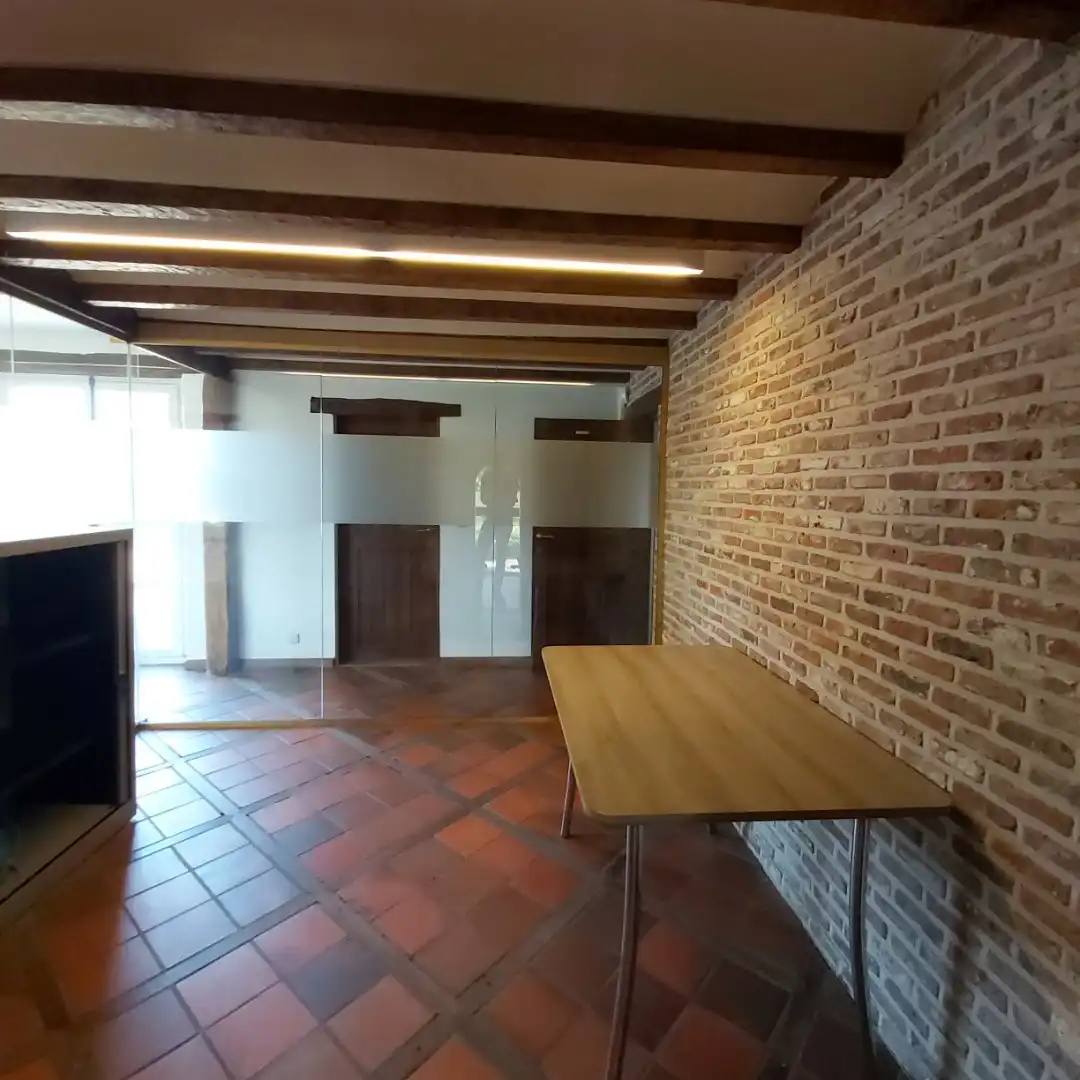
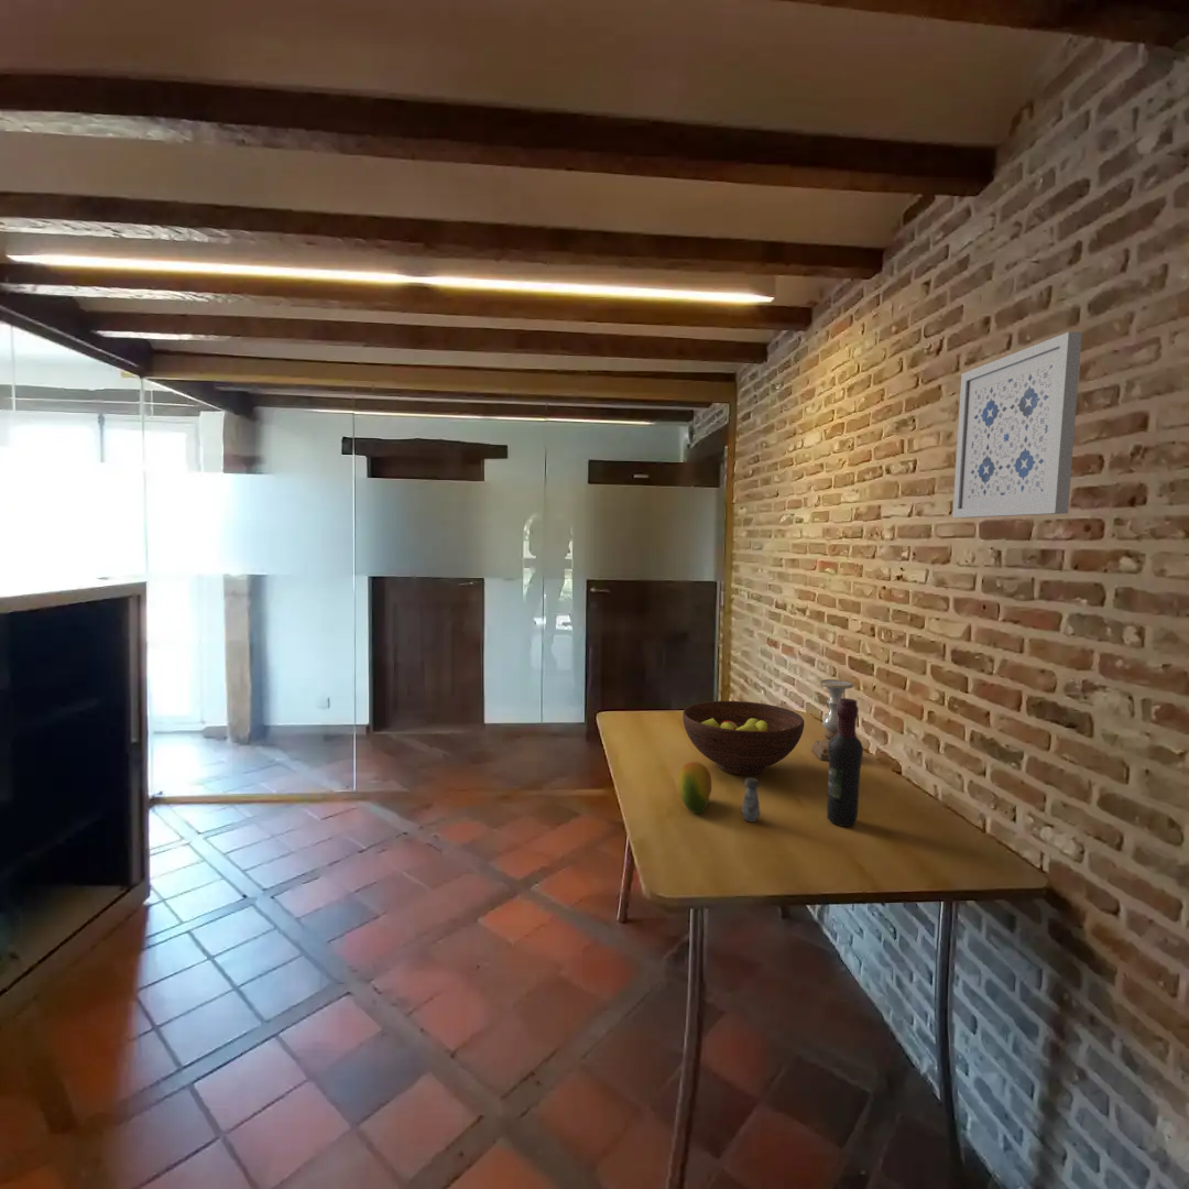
+ wall art (1008, 436)
+ fruit (695, 785)
+ wine bottle (844, 761)
+ candle holder (835, 719)
+ fruit bowl (741, 741)
+ salt shaker (751, 798)
